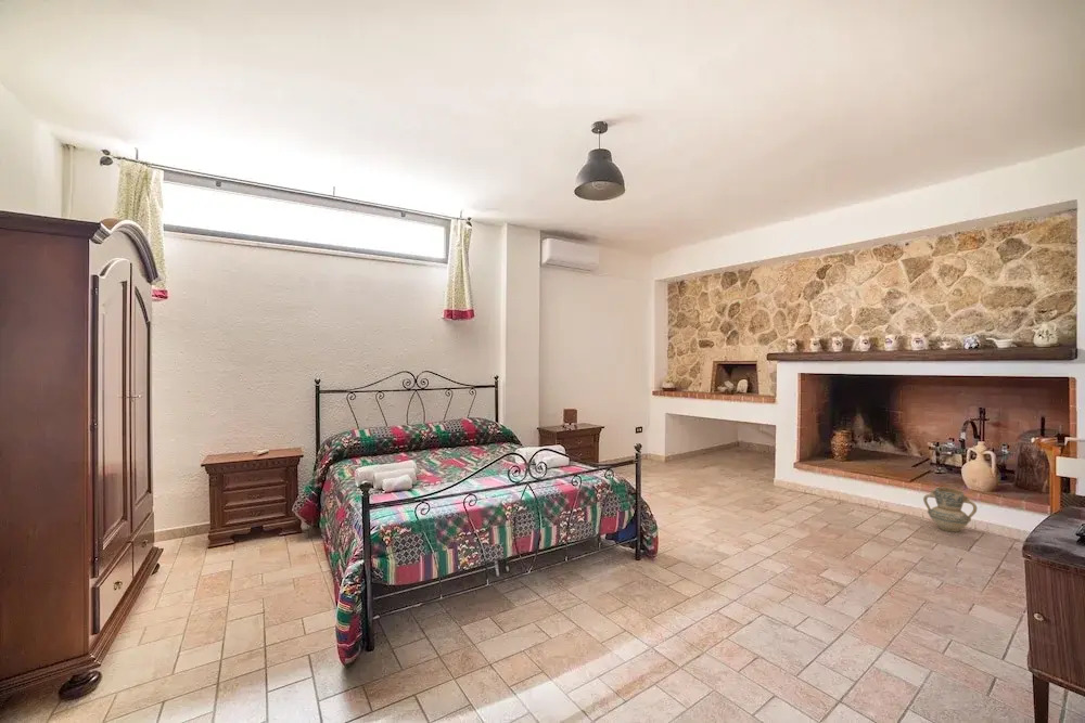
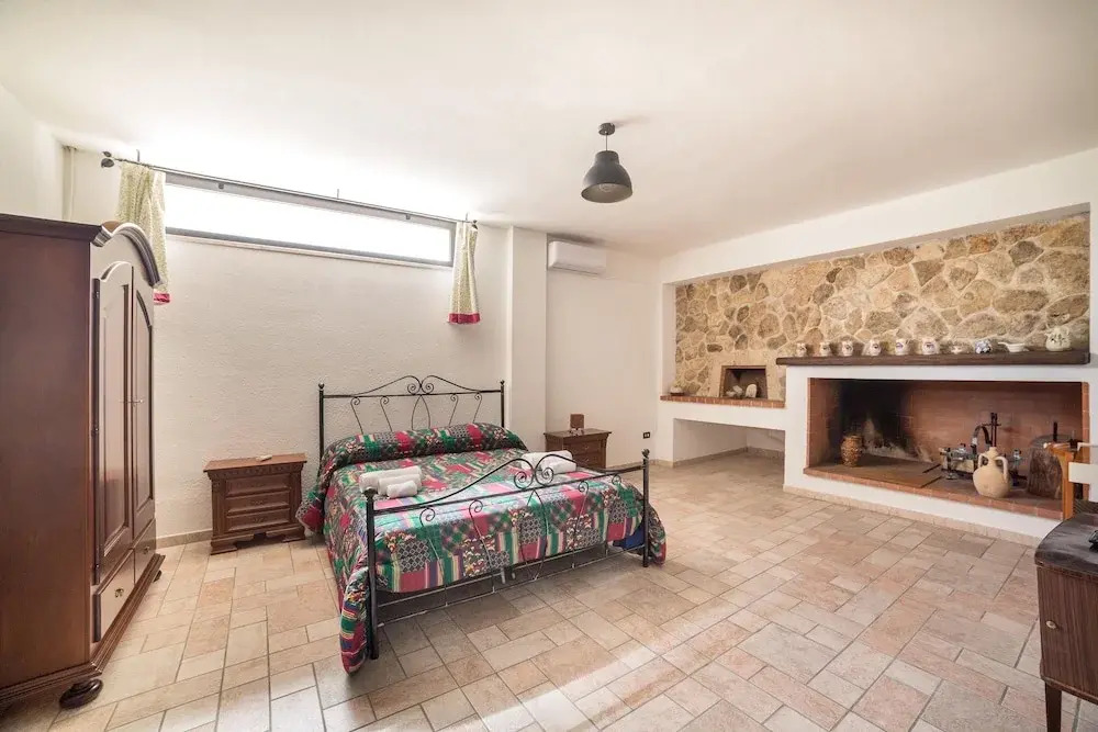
- ceramic jug (948, 509)
